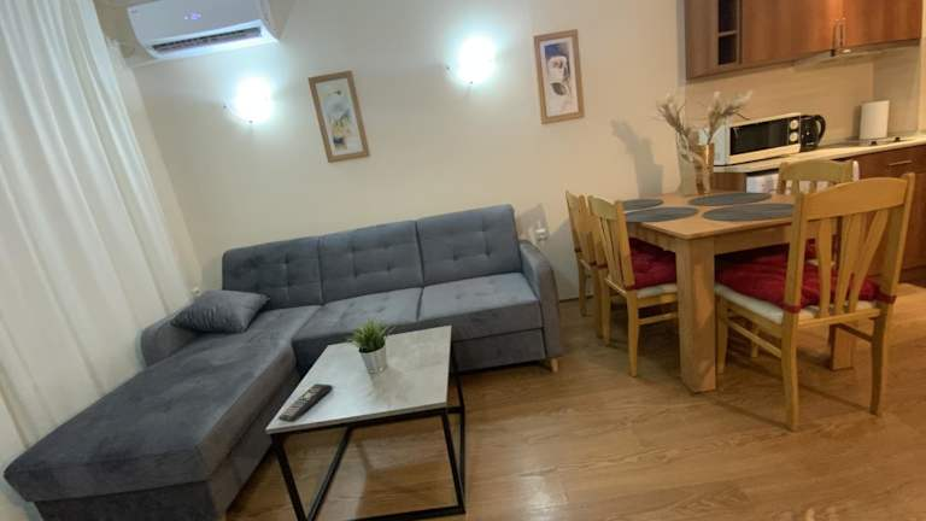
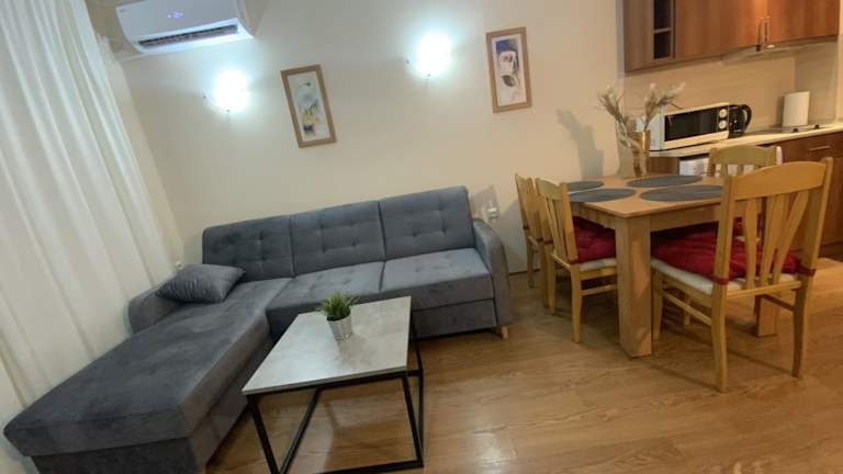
- remote control (306, 400)
